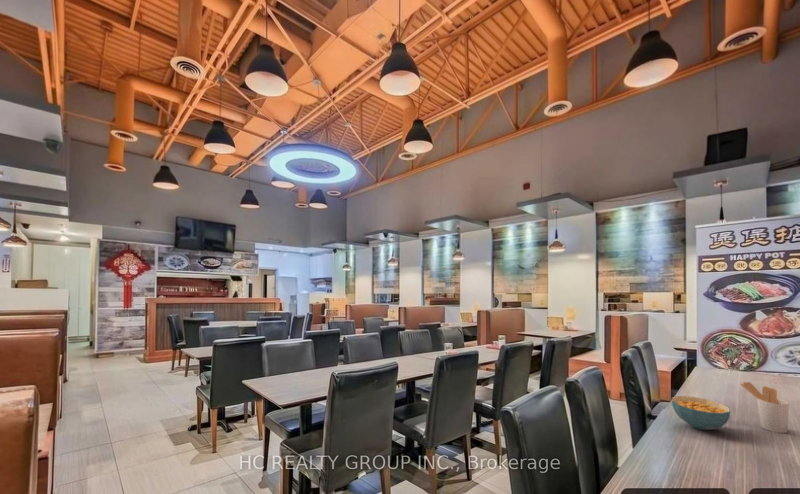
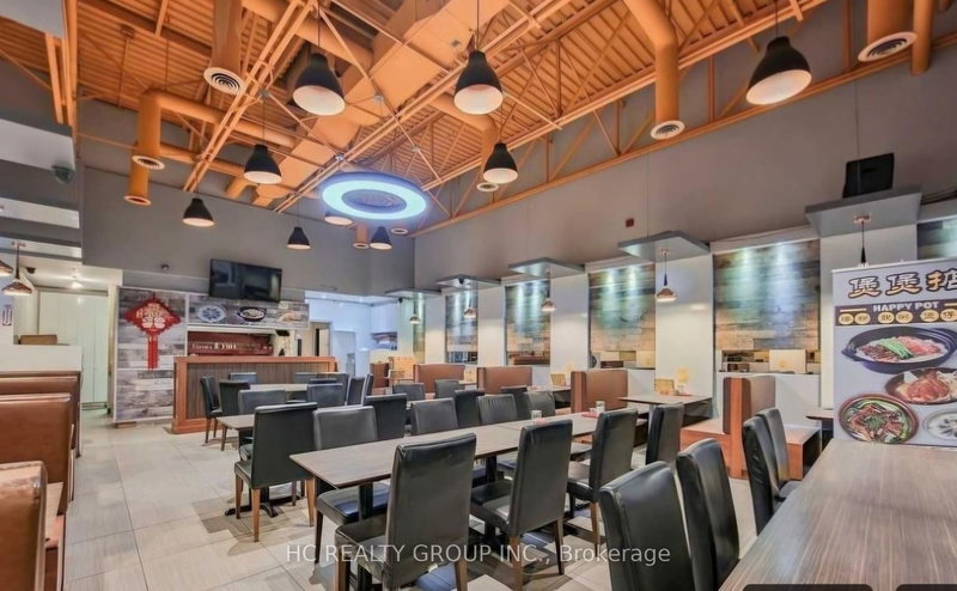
- utensil holder (764, 405)
- cereal bowl (700, 415)
